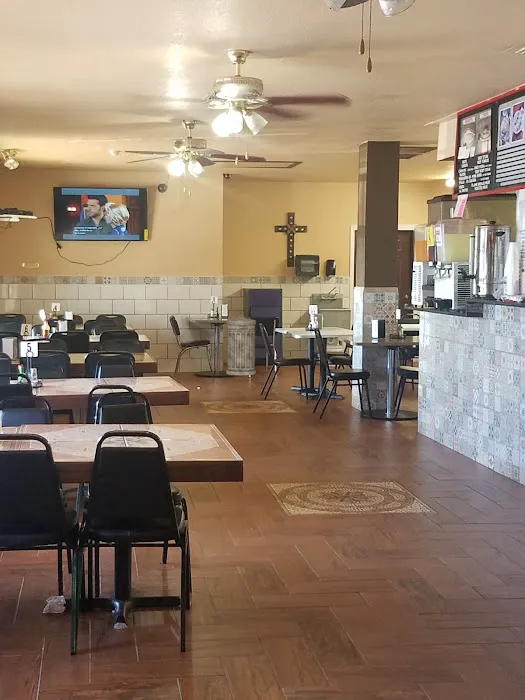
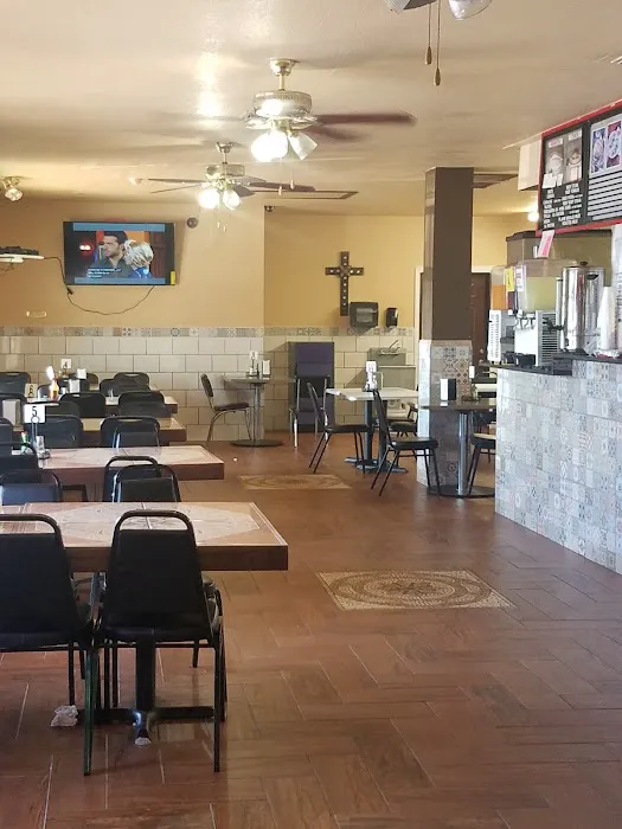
- trash can (241, 344)
